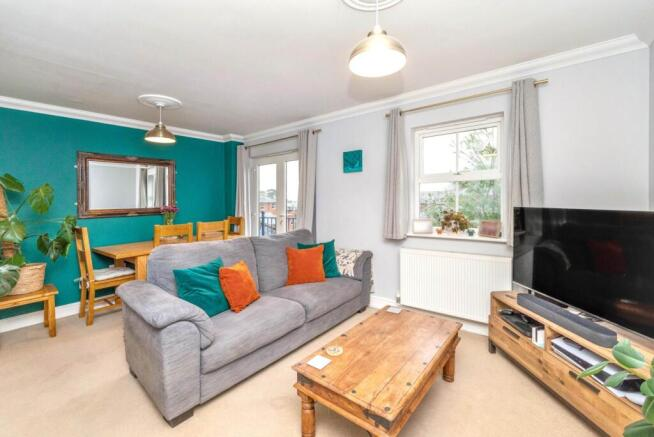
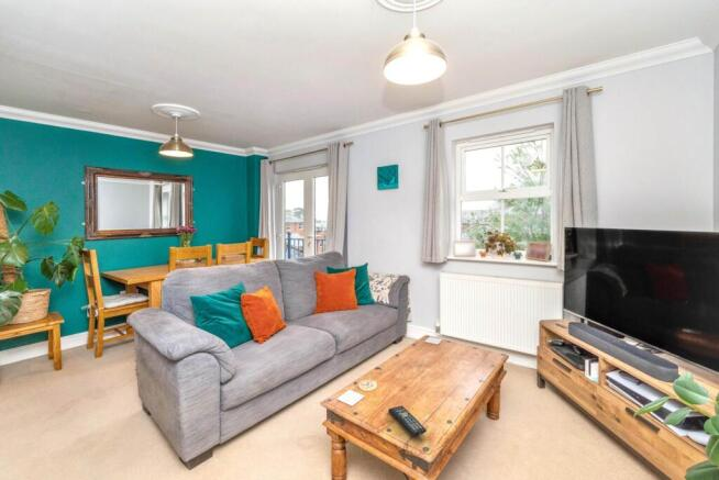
+ remote control (406, 418)
